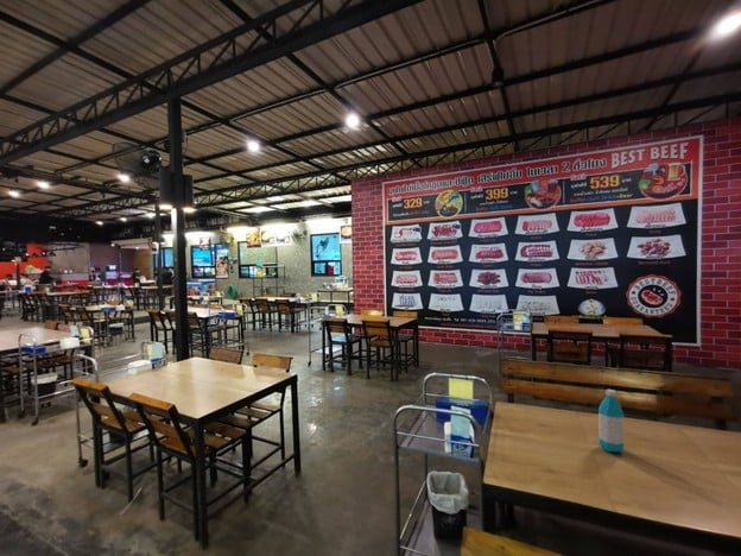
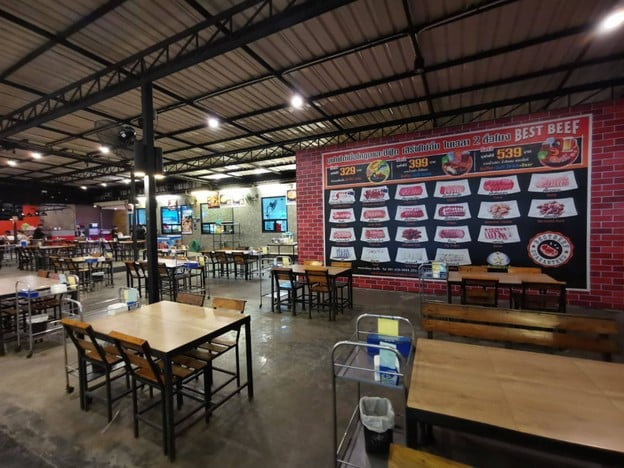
- water bottle (610, 419)
